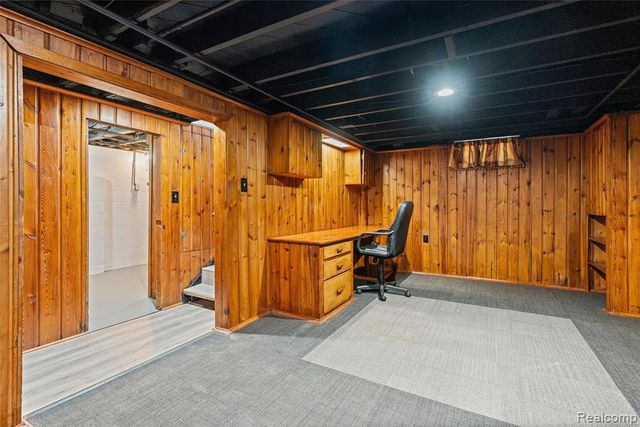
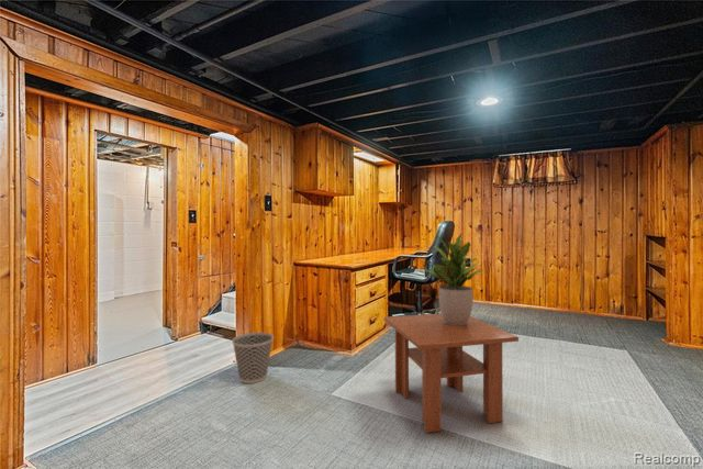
+ potted plant (454, 277)
+ coffee table (444, 365)
+ wastebasket (253, 357)
